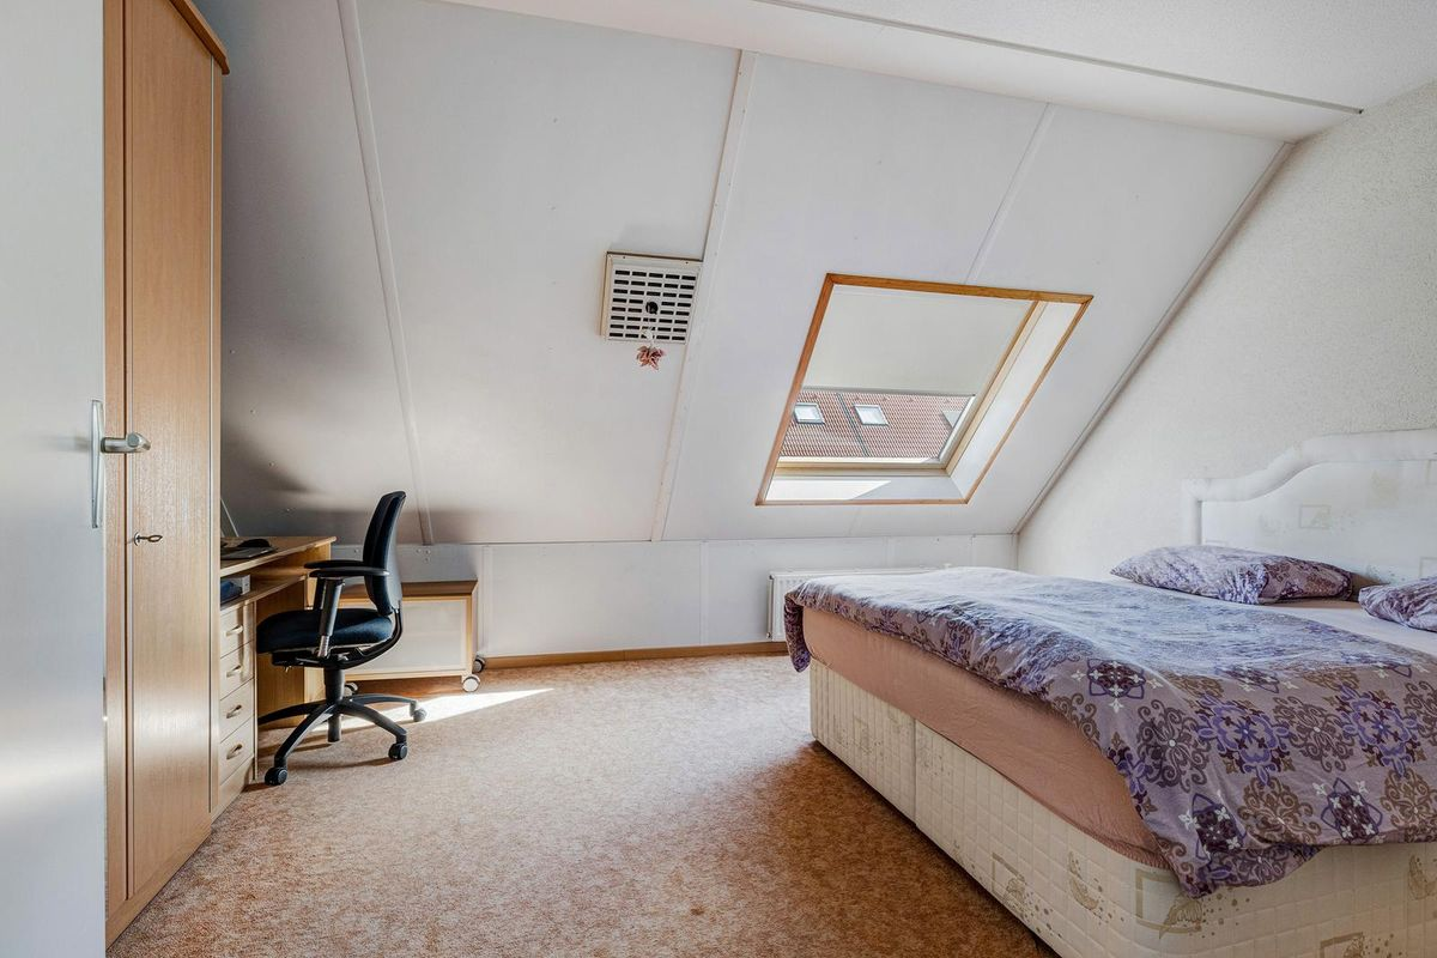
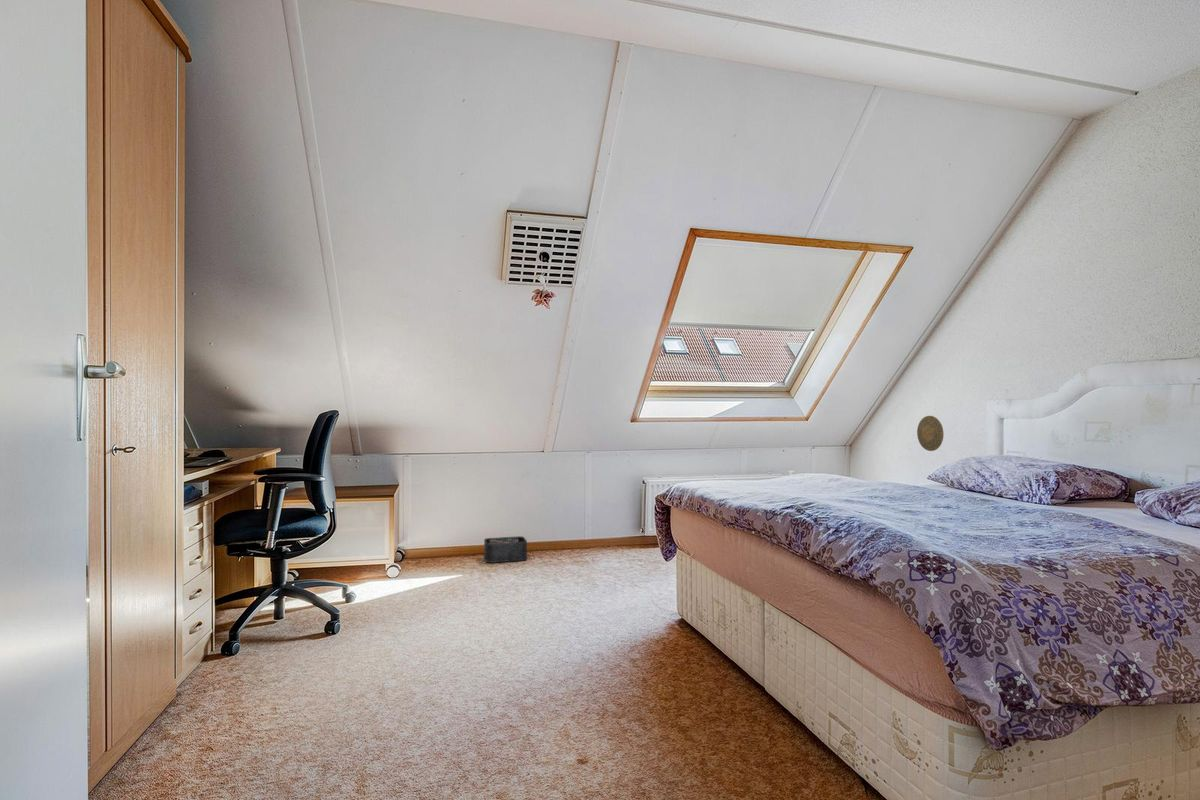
+ decorative plate (928, 433)
+ storage bin (505, 549)
